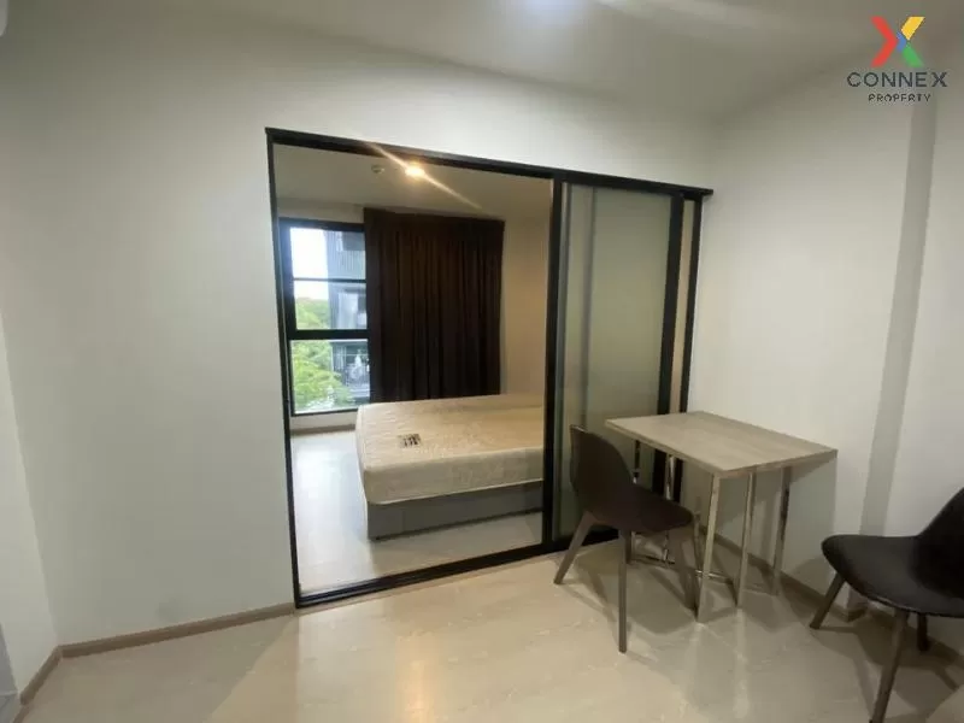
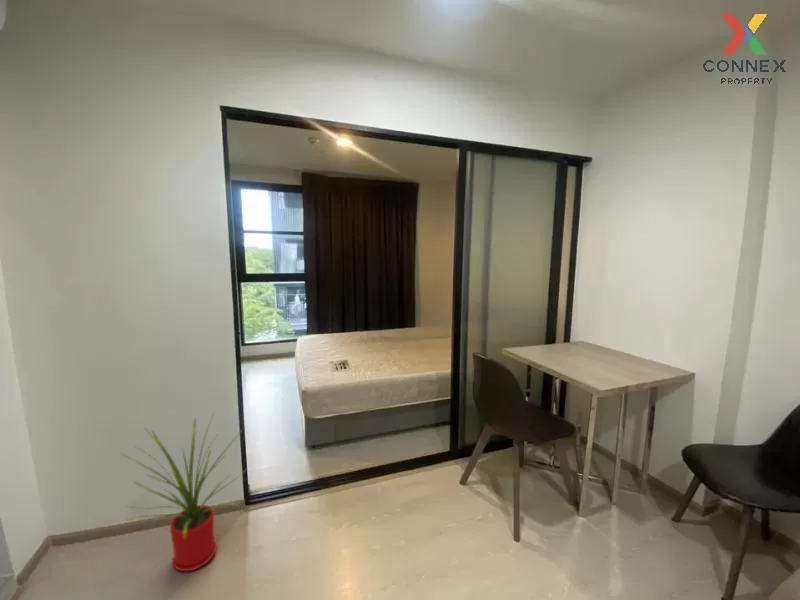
+ house plant (191, 491)
